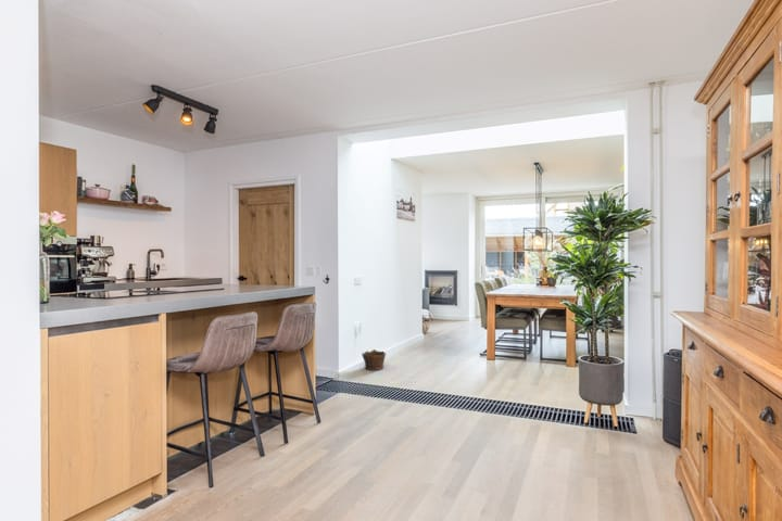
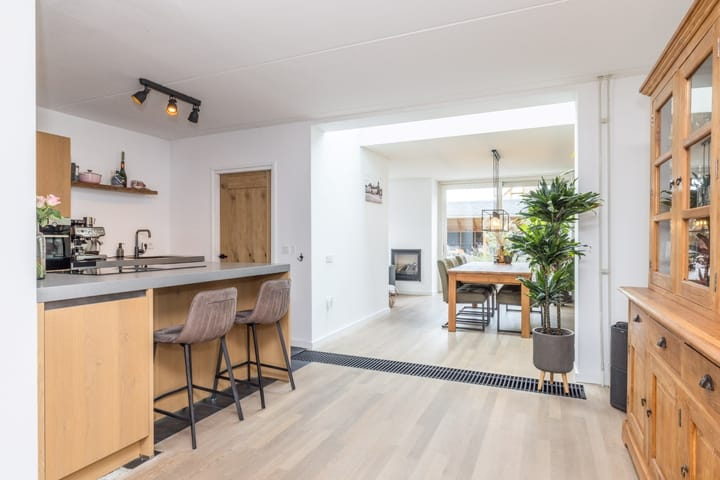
- clay pot (374, 356)
